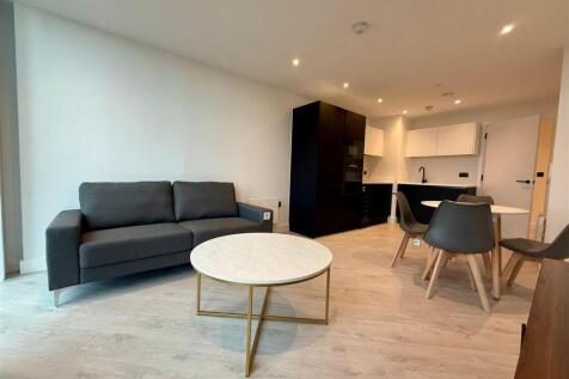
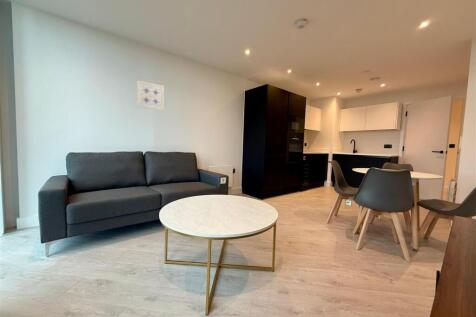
+ wall art (151, 96)
